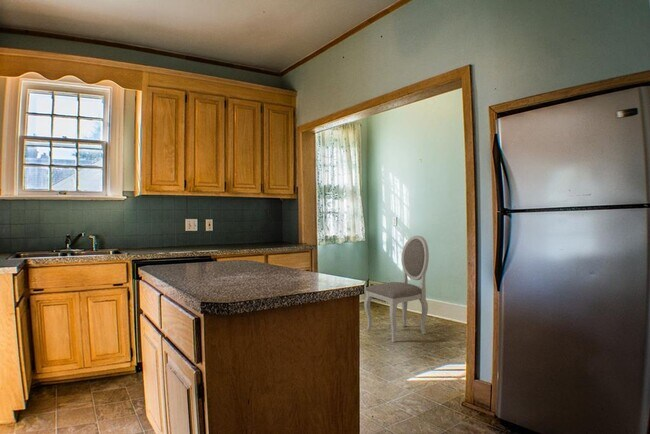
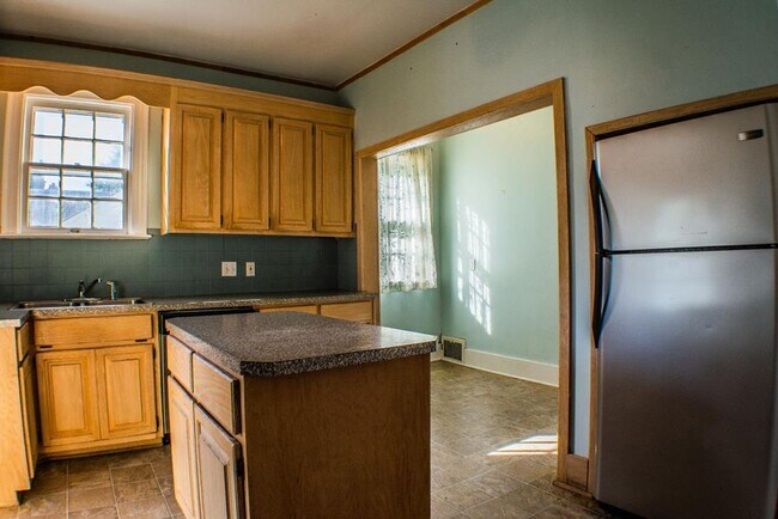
- dining chair (398, 284)
